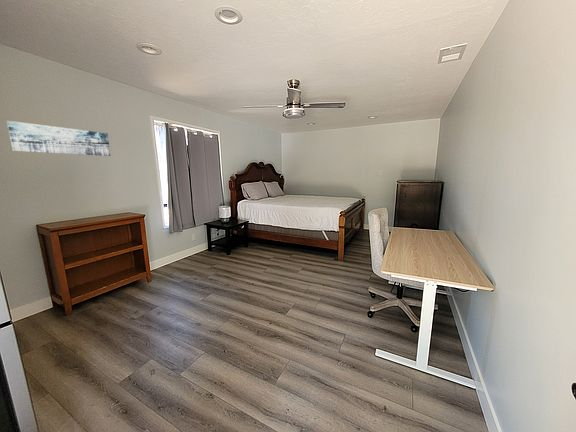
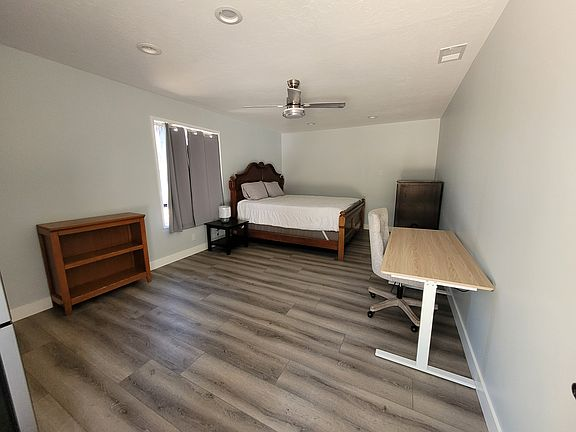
- wall art (66, 141)
